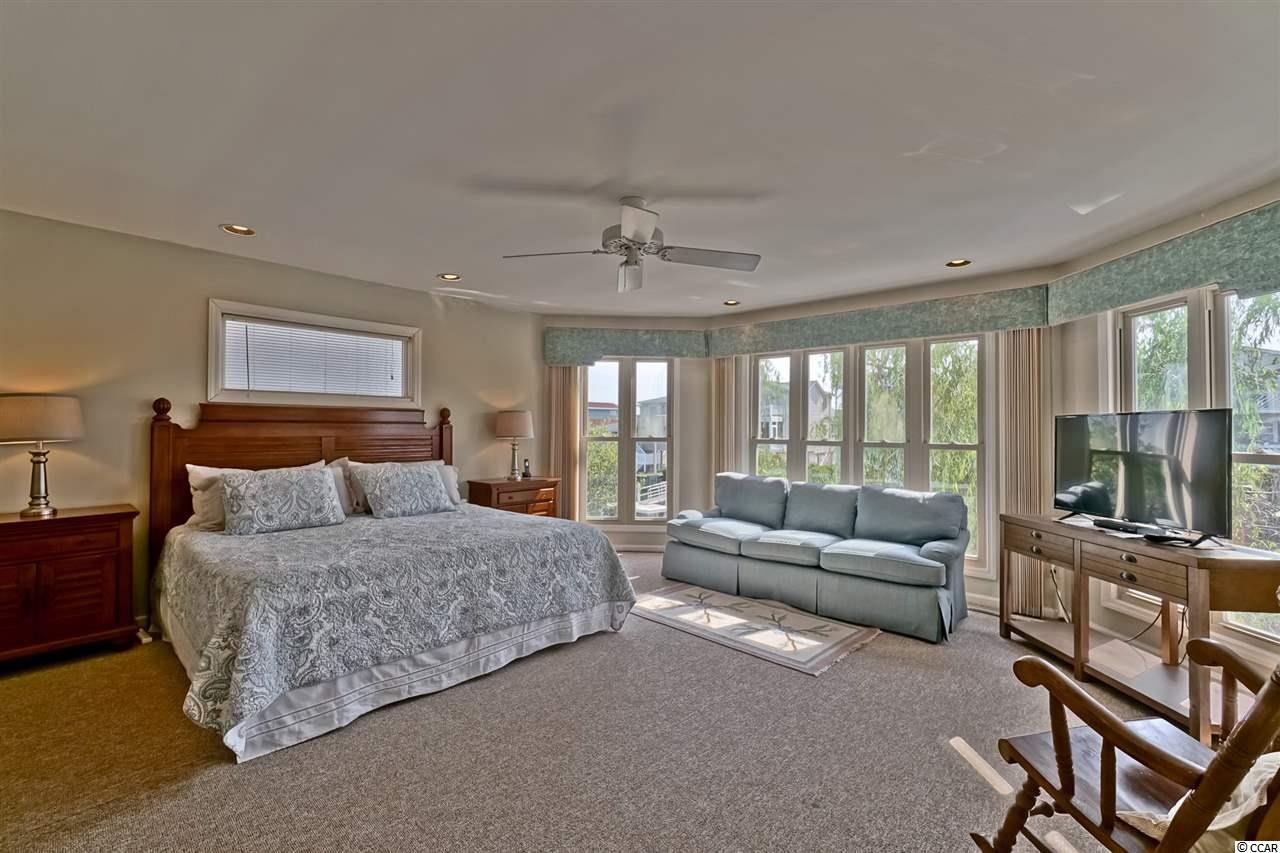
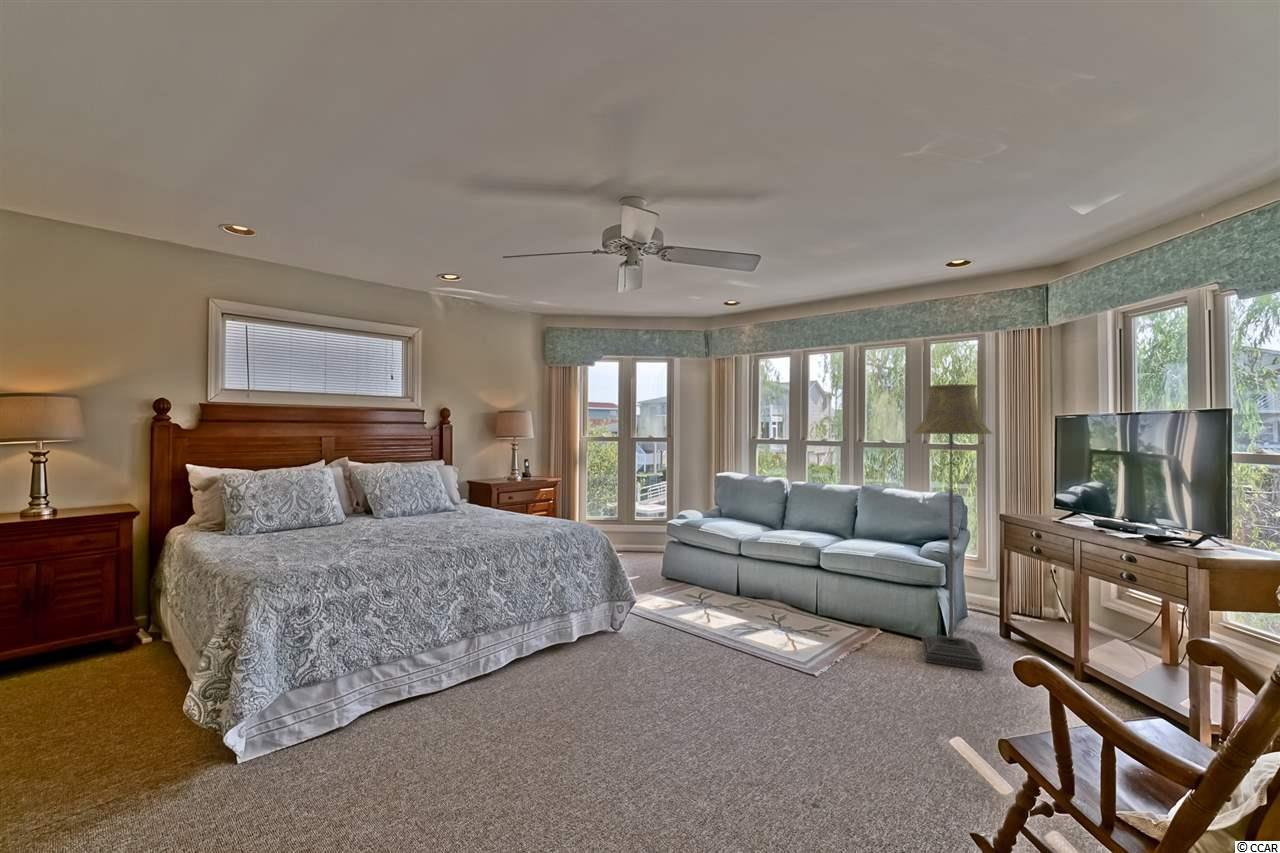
+ floor lamp (951, 521)
